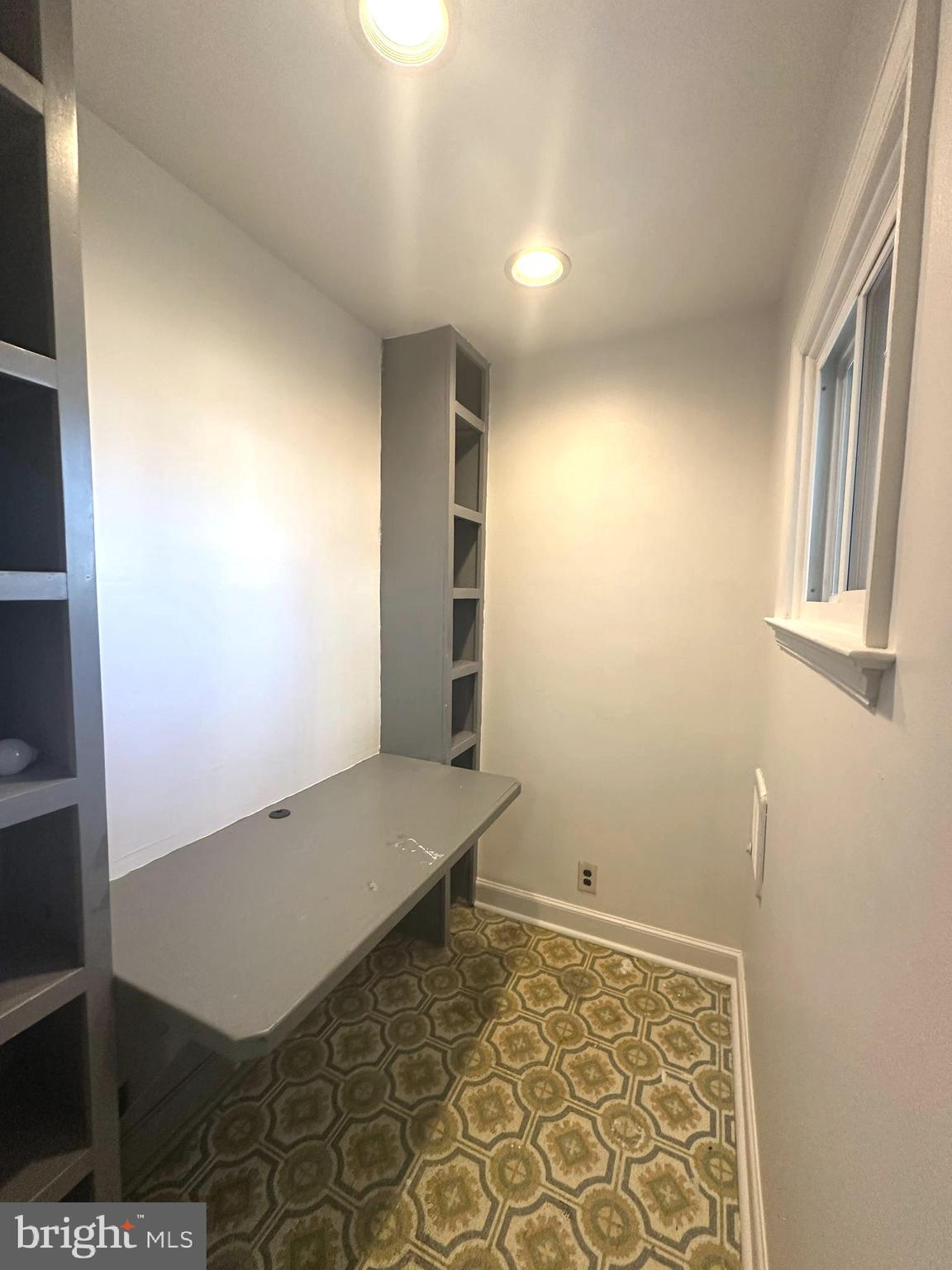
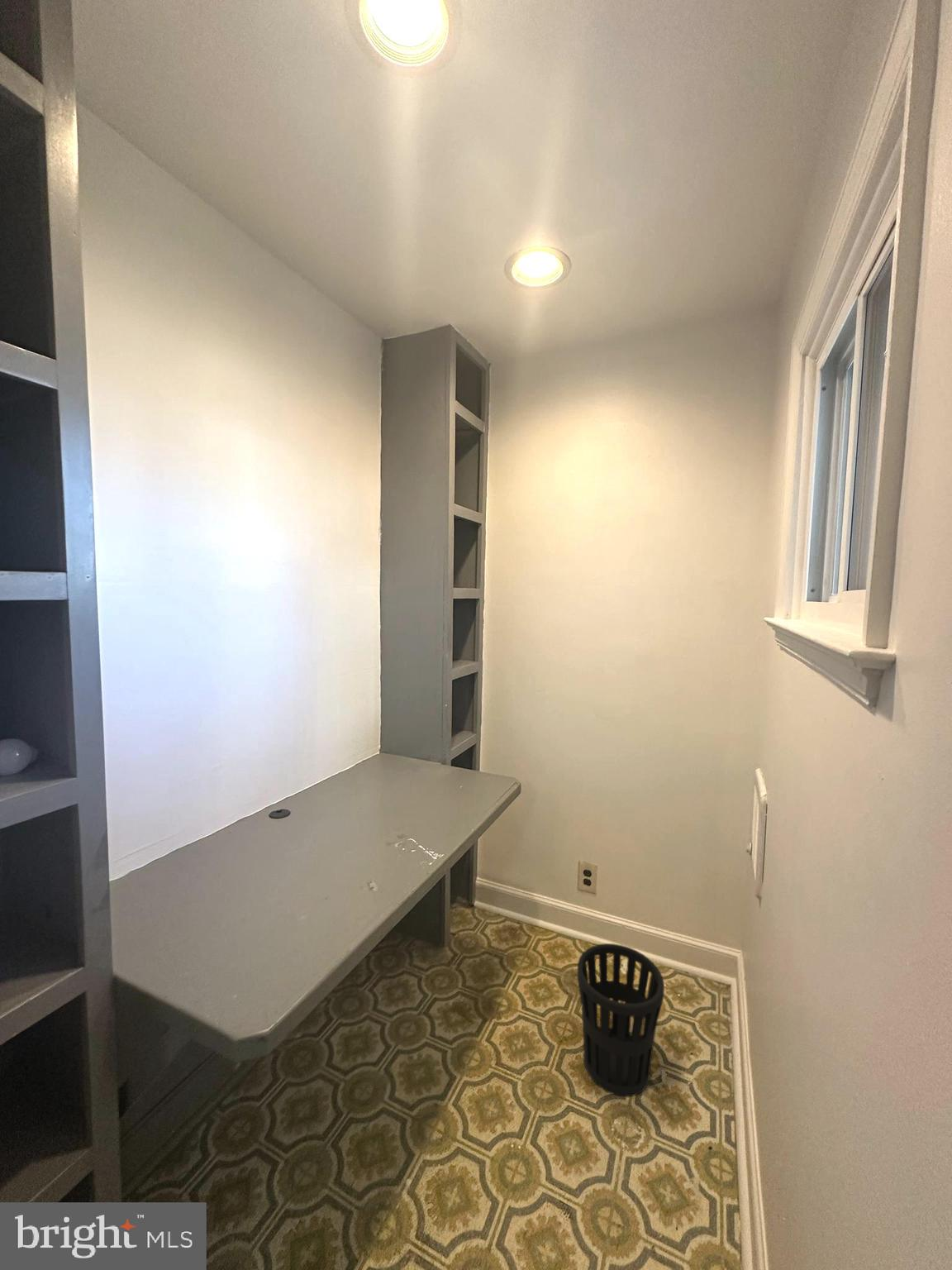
+ wastebasket (617, 1018)
